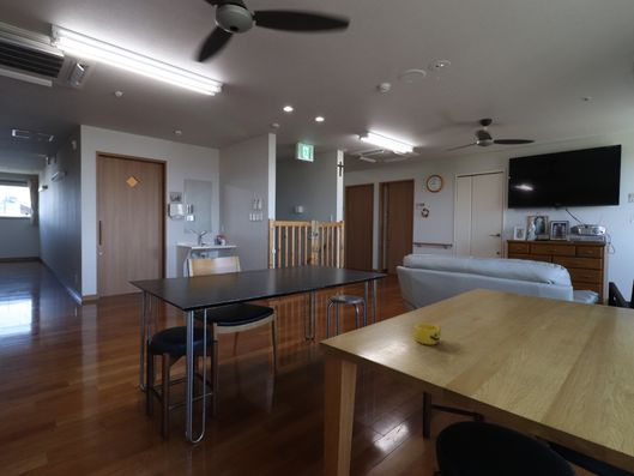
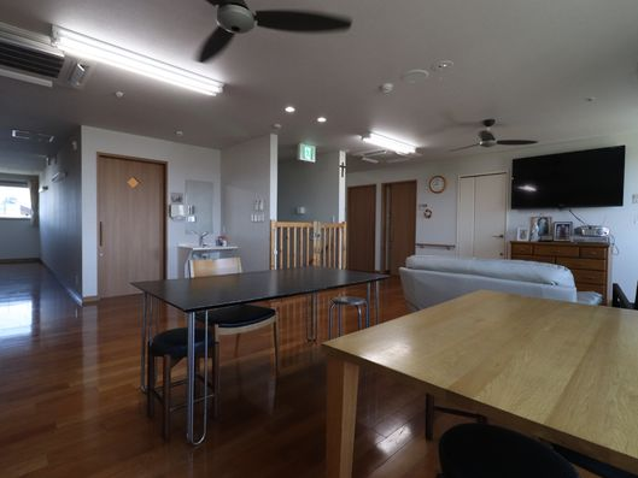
- cup (429, 333)
